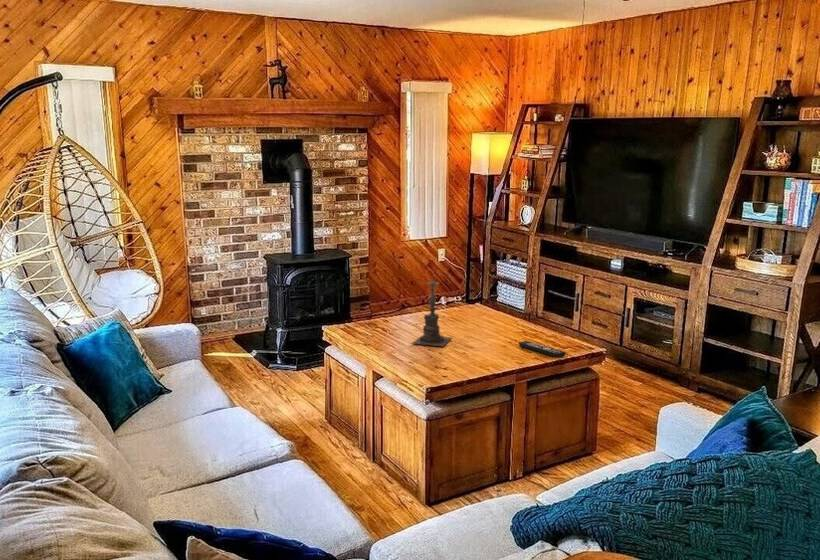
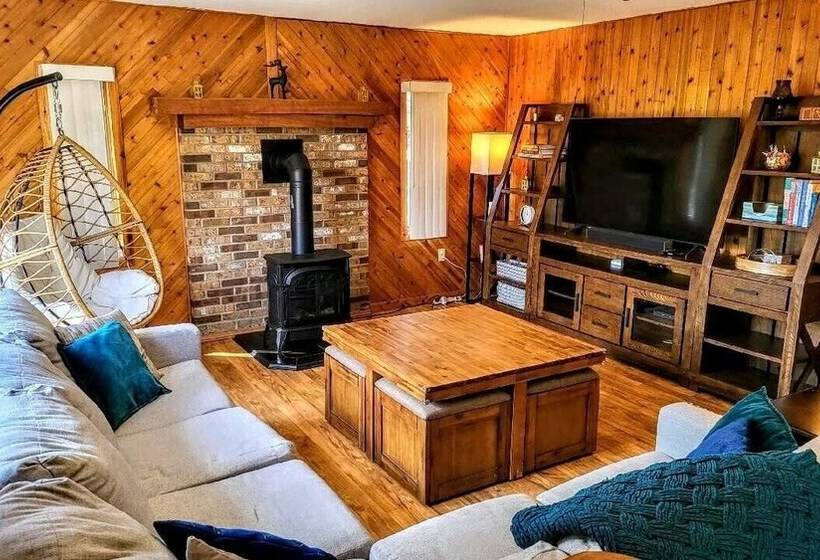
- candle holder (433, 307)
- remote control (541, 349)
